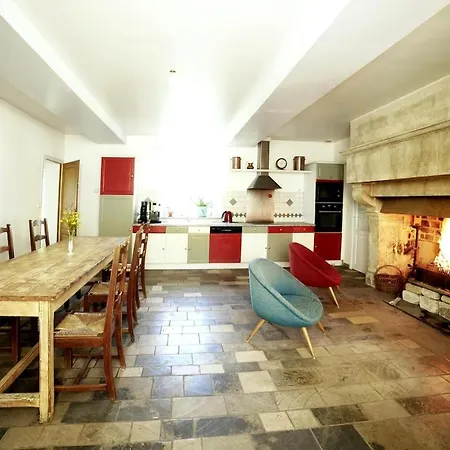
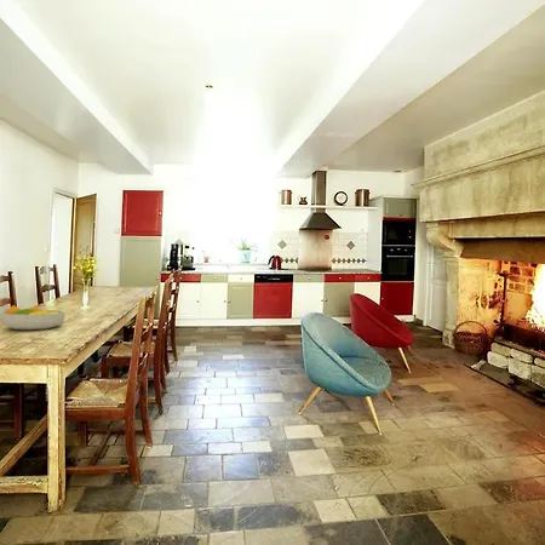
+ fruit bowl (33, 316)
